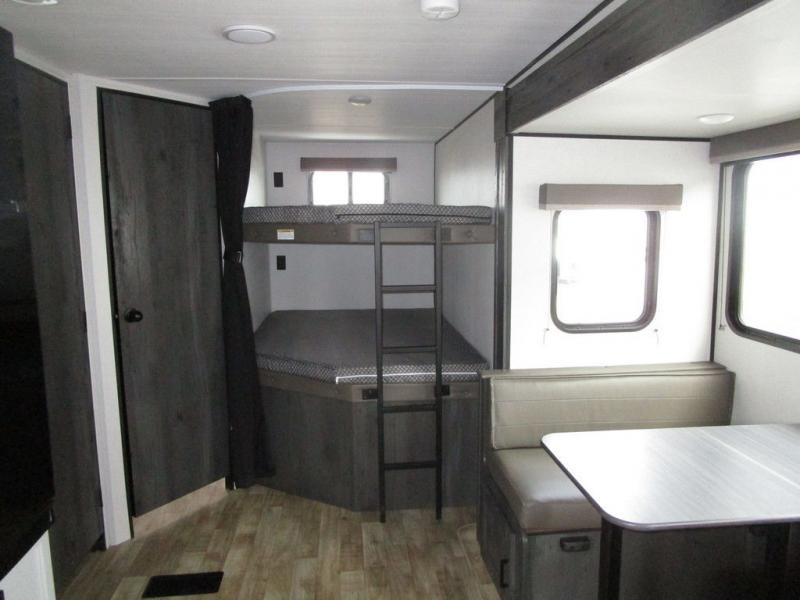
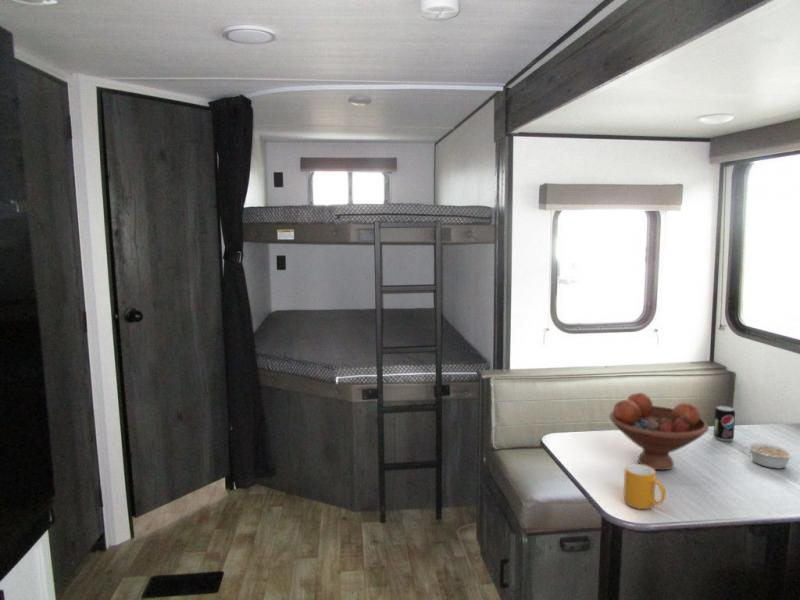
+ fruit bowl (656, 432)
+ mug (645, 489)
+ beverage can (724, 423)
+ legume (771, 455)
